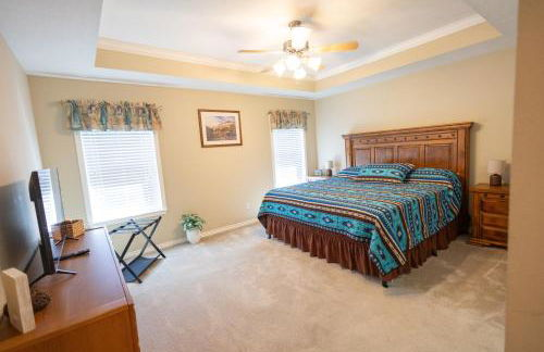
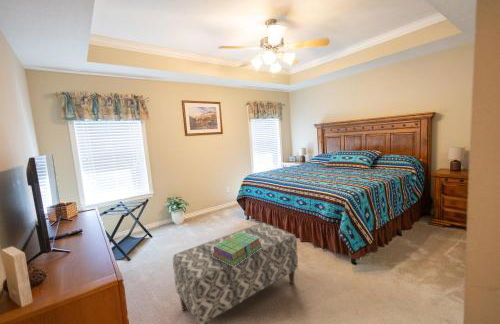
+ bench (239, 269)
+ stack of books (237, 247)
